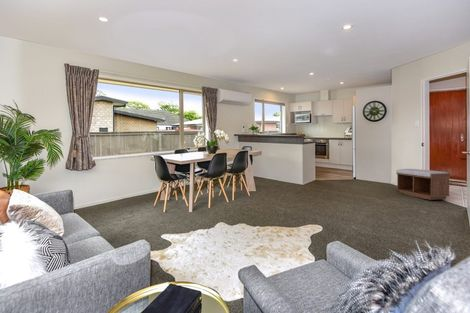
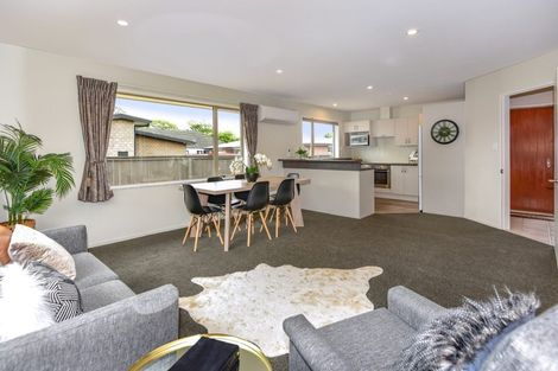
- bench (421, 182)
